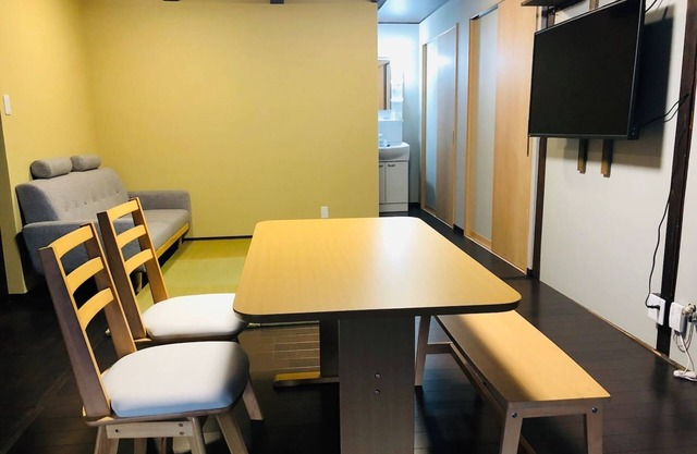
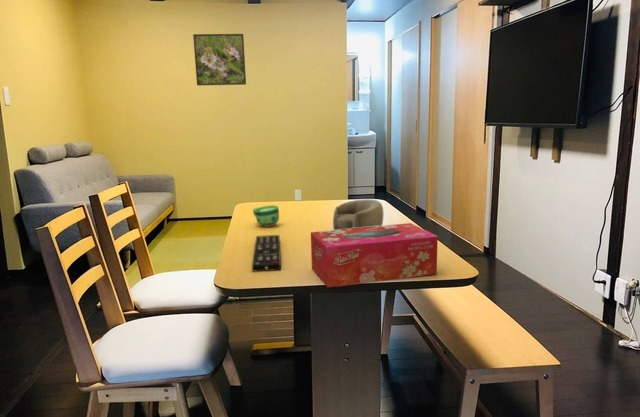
+ decorative bowl (359, 217)
+ cup (264, 216)
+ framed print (220, 59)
+ tissue box (372, 252)
+ remote control (267, 250)
